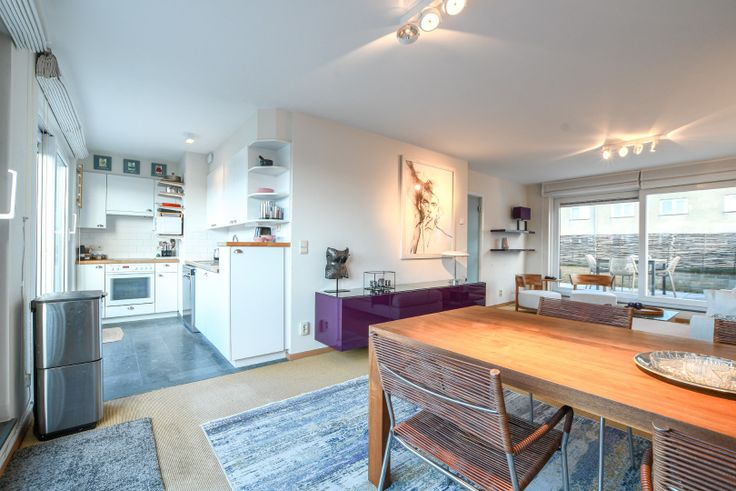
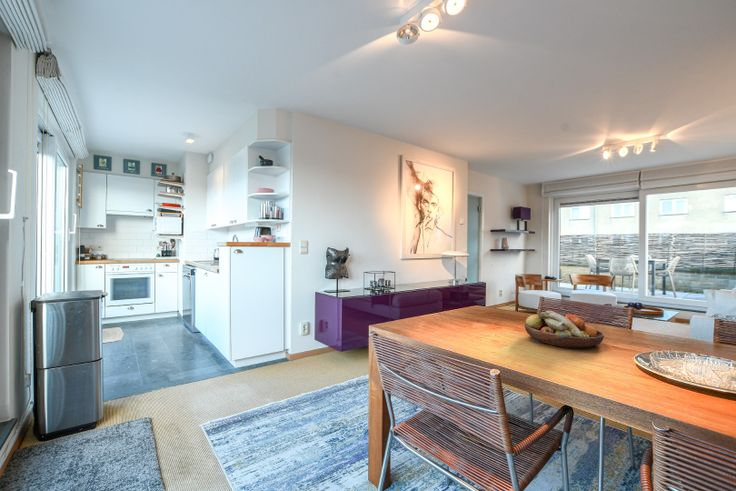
+ fruit bowl (562, 326)
